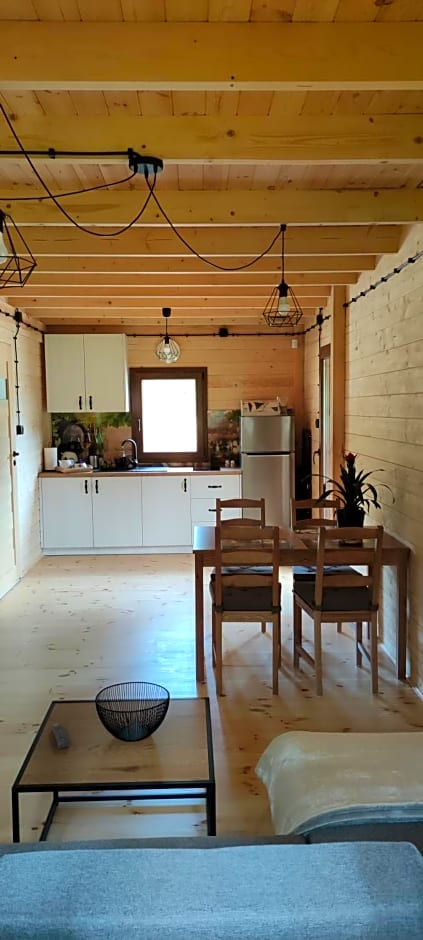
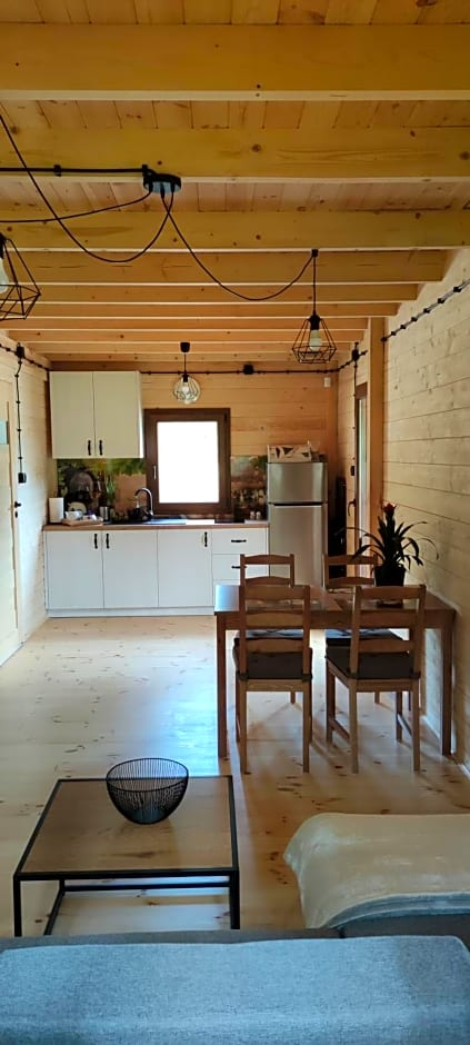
- remote control (59, 734)
